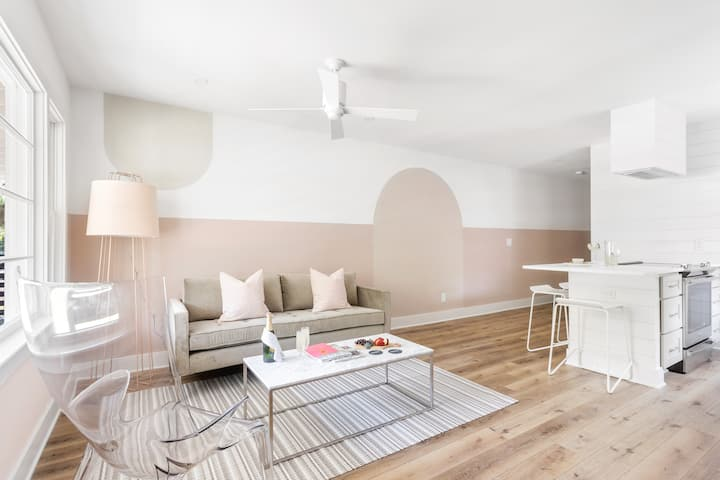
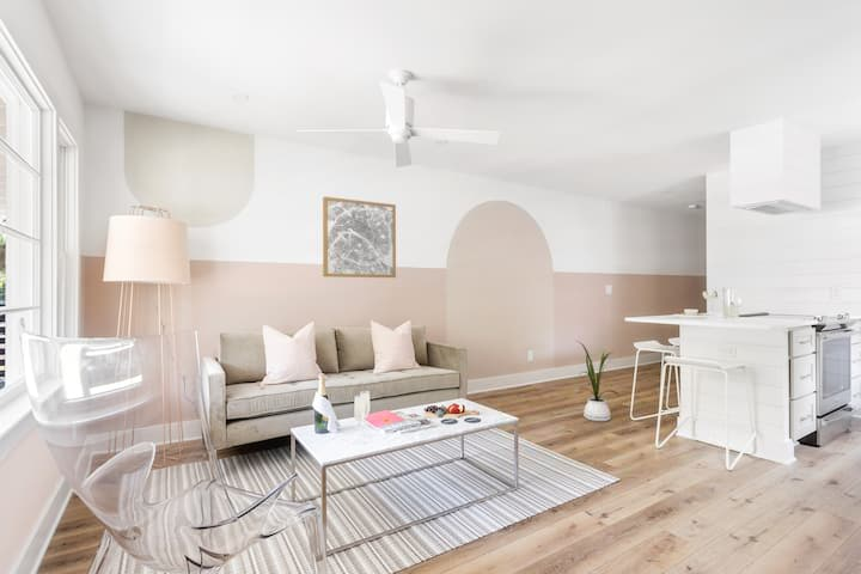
+ house plant (594, 379)
+ wall art (360, 238)
